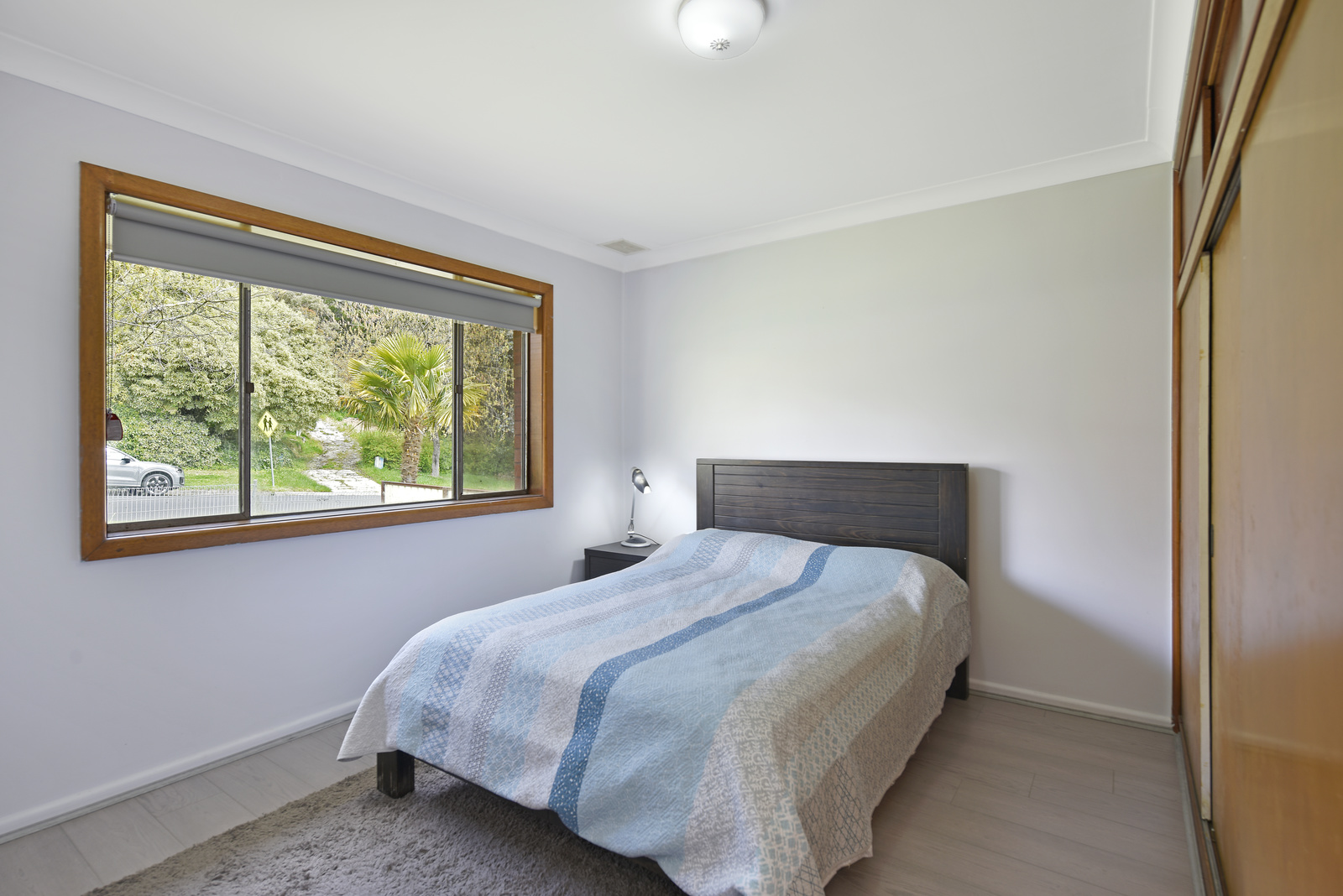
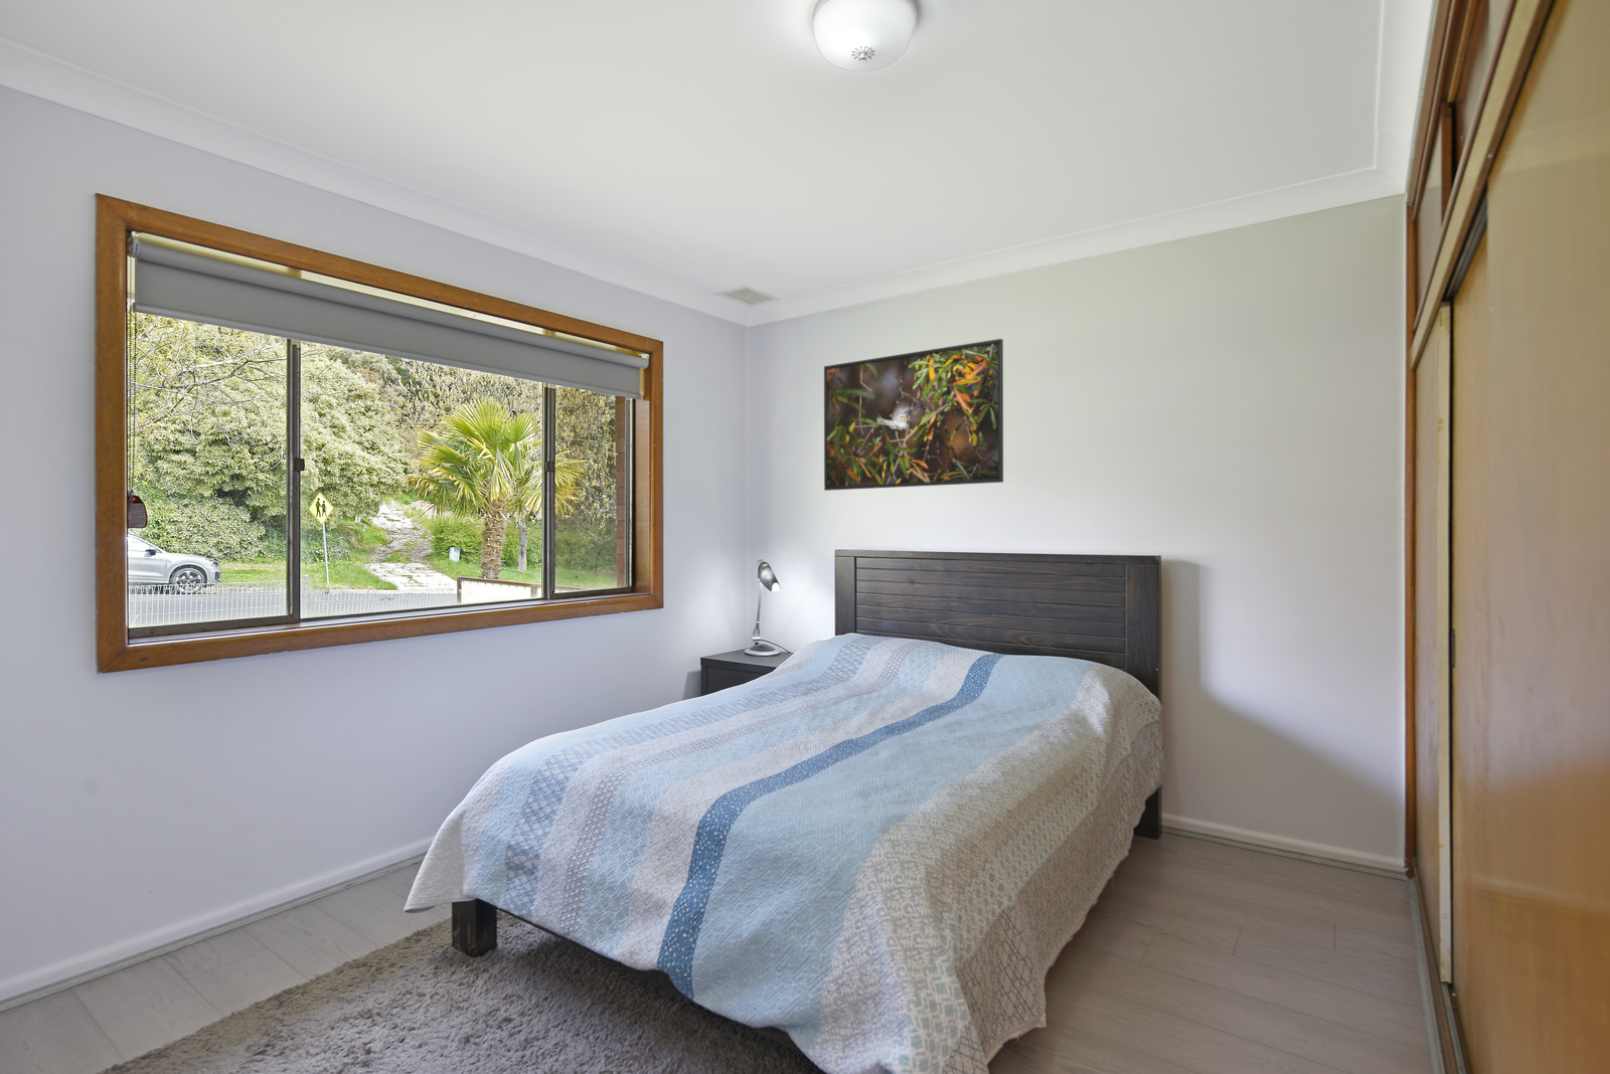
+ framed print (906, 420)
